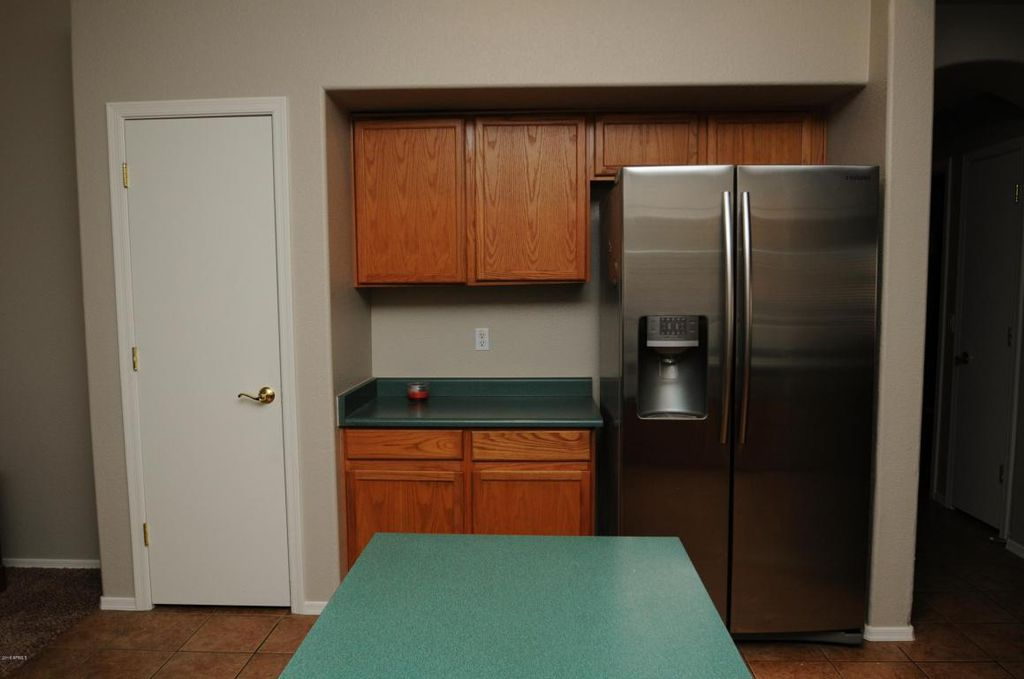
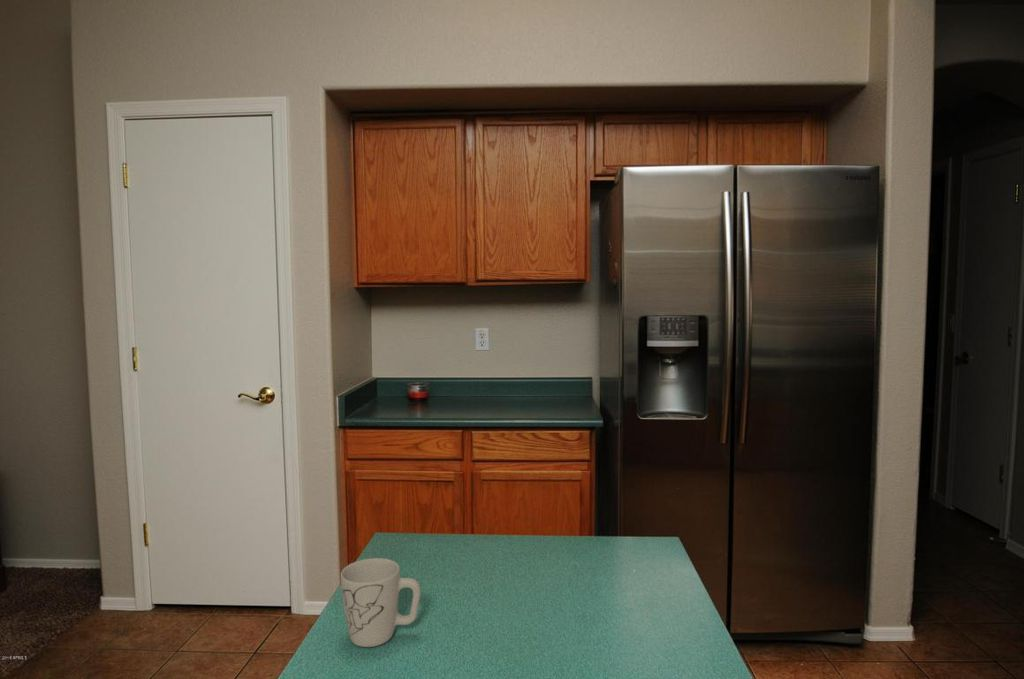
+ mug (381, 602)
